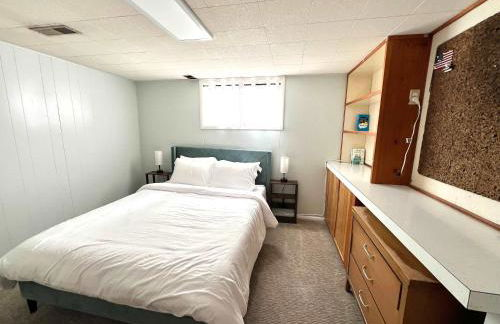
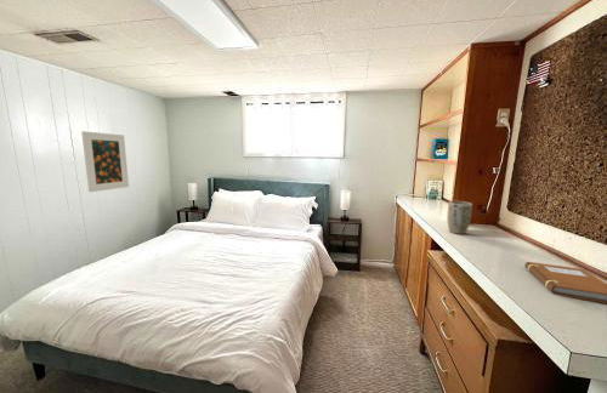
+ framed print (107, 161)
+ notebook (567, 279)
+ plant pot (458, 217)
